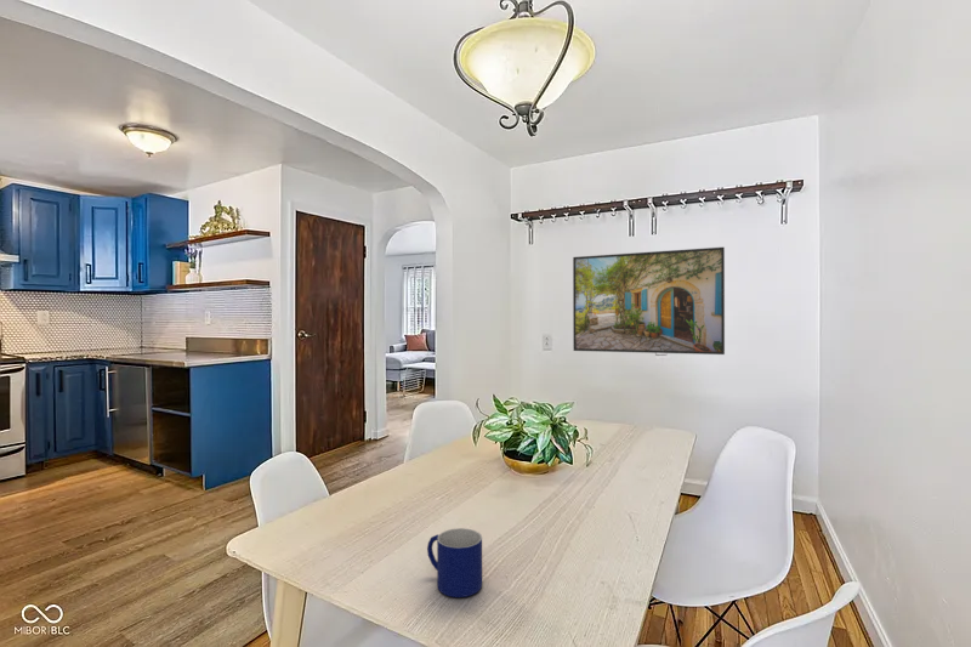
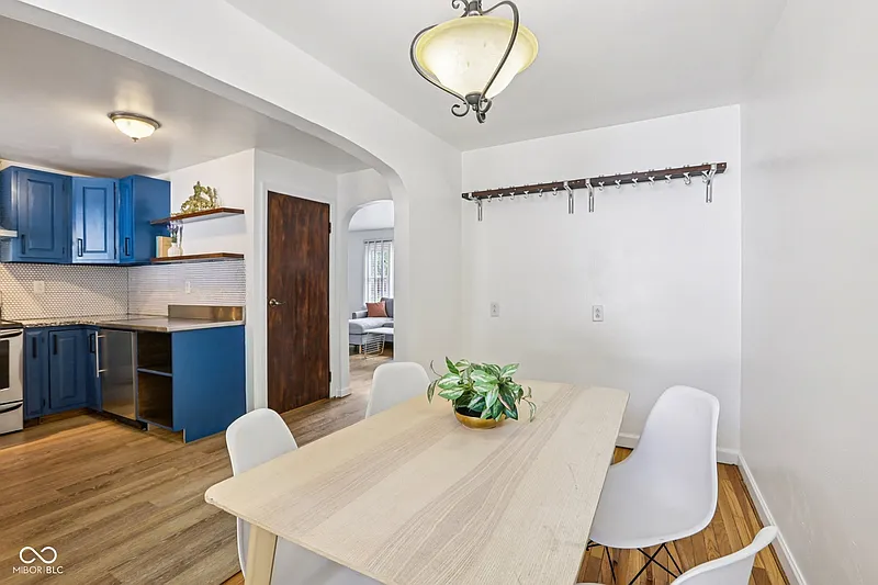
- mug (452, 558)
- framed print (643, 302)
